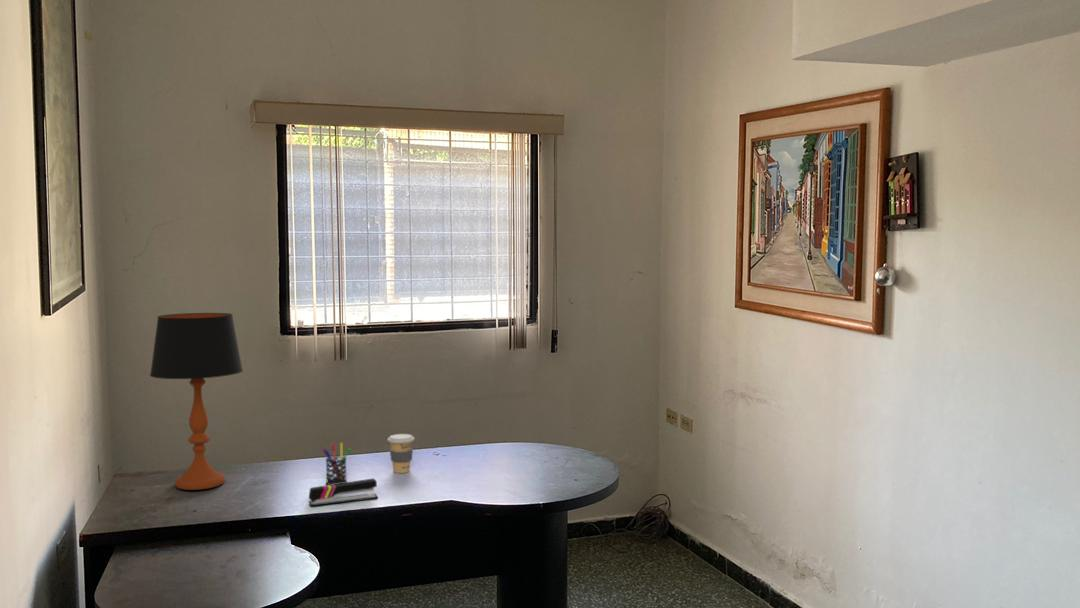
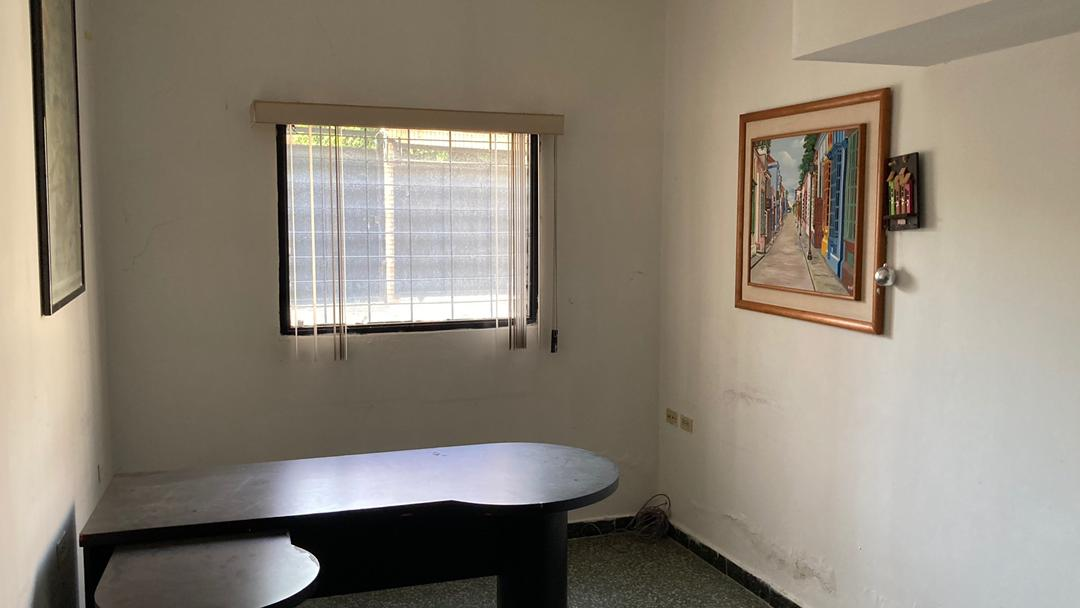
- table lamp (198, 400)
- stapler (343, 491)
- pen holder (338, 462)
- coffee cup (401, 453)
